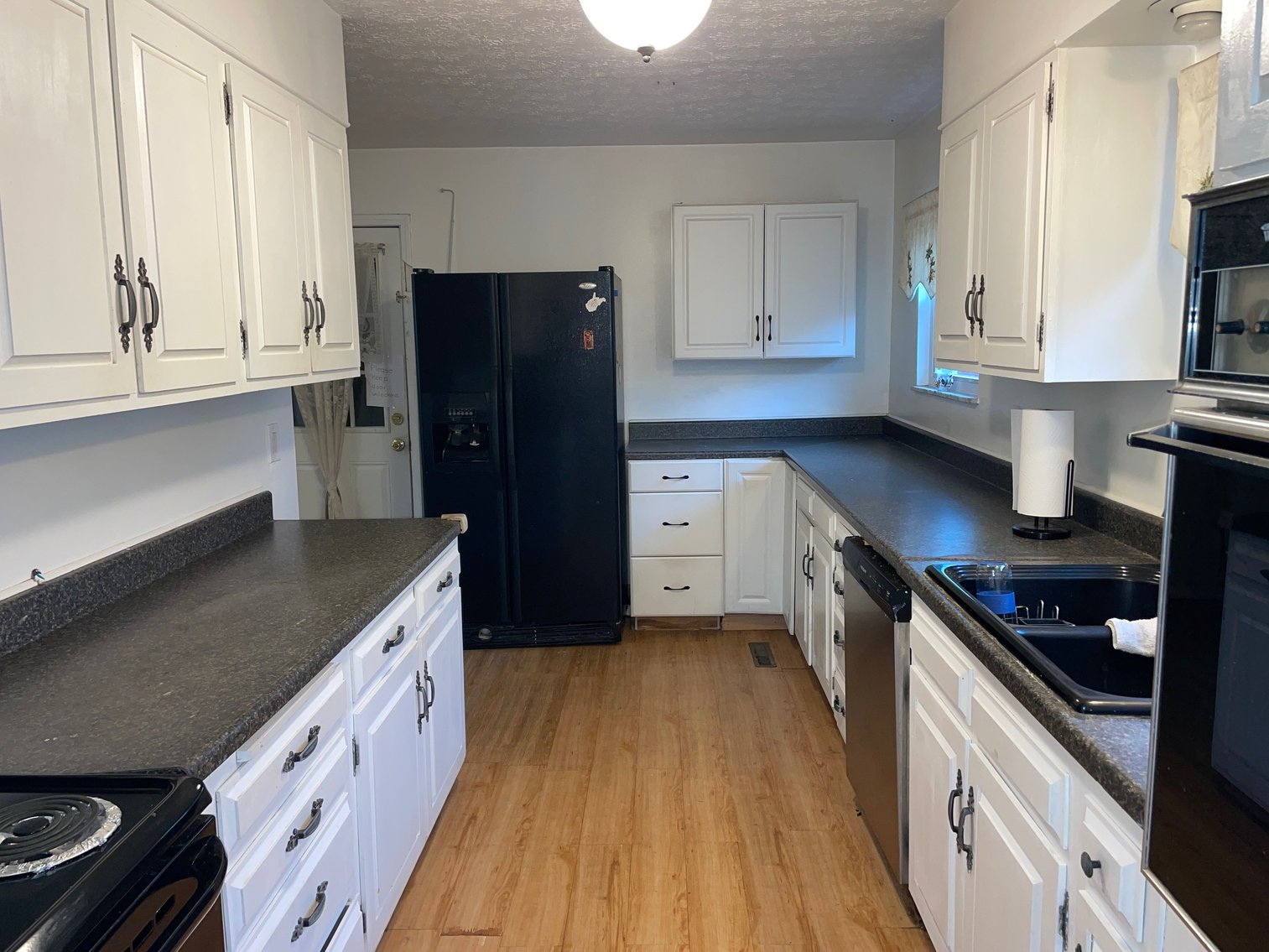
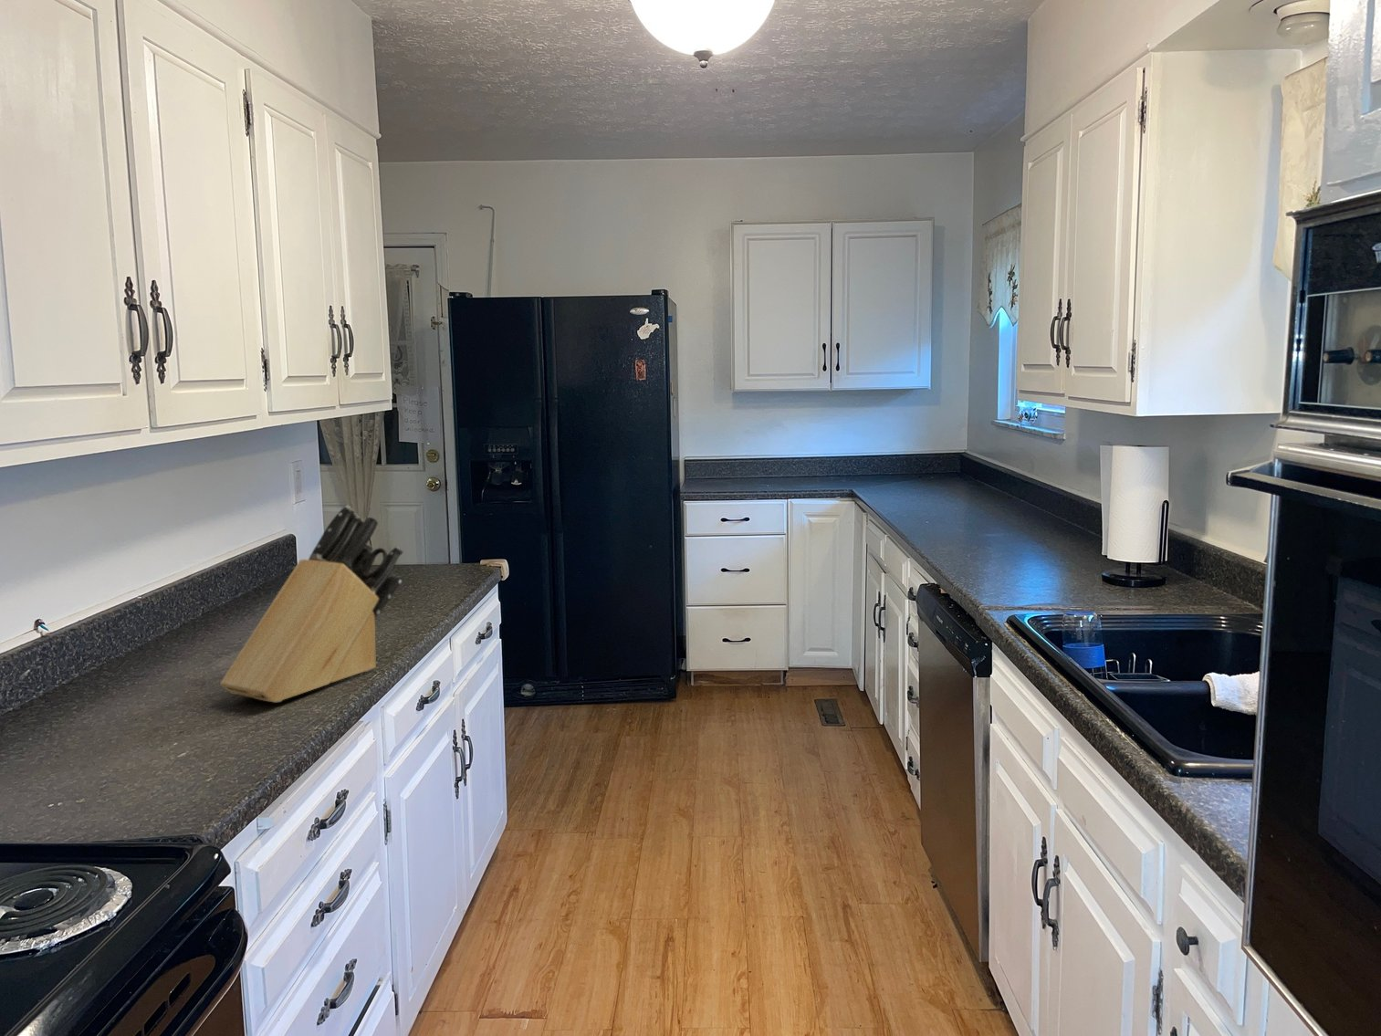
+ knife block (318, 596)
